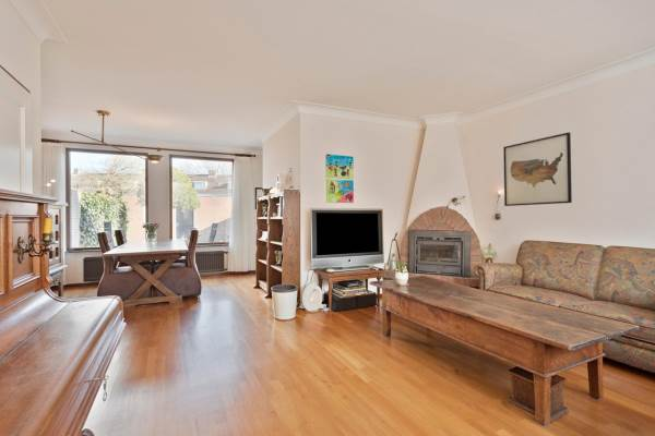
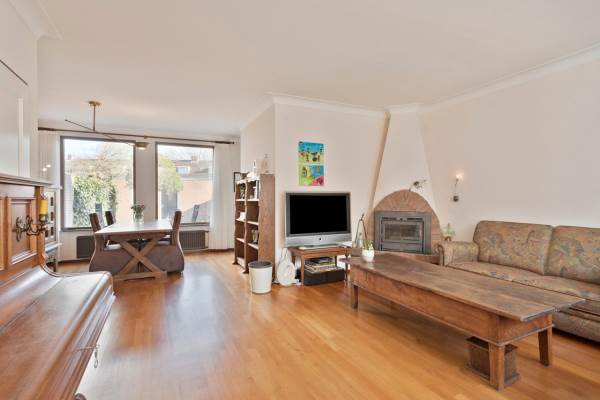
- wall art (534, 172)
